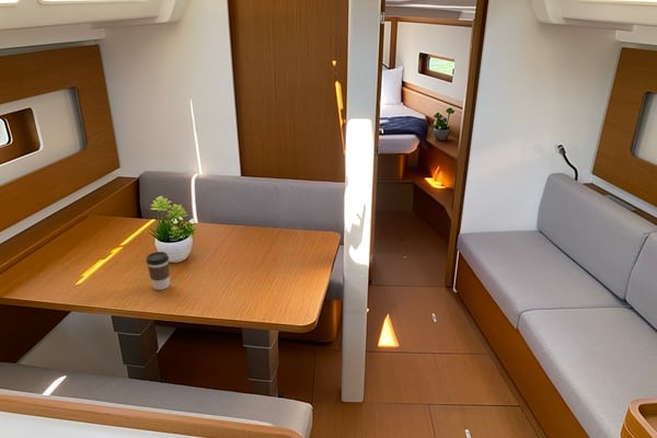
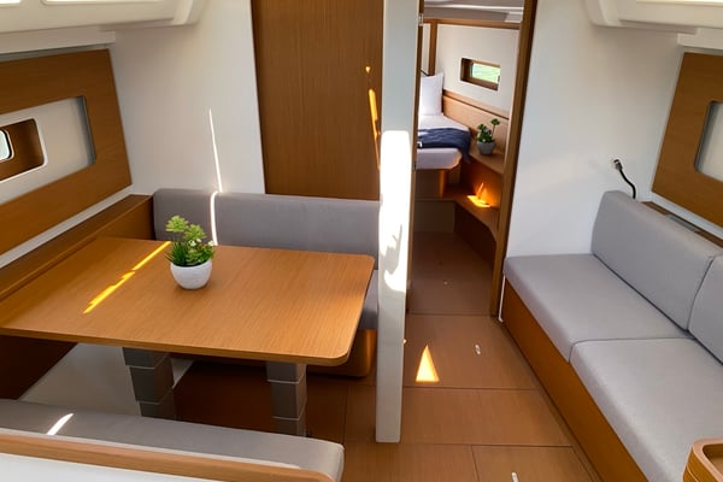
- coffee cup (159, 270)
